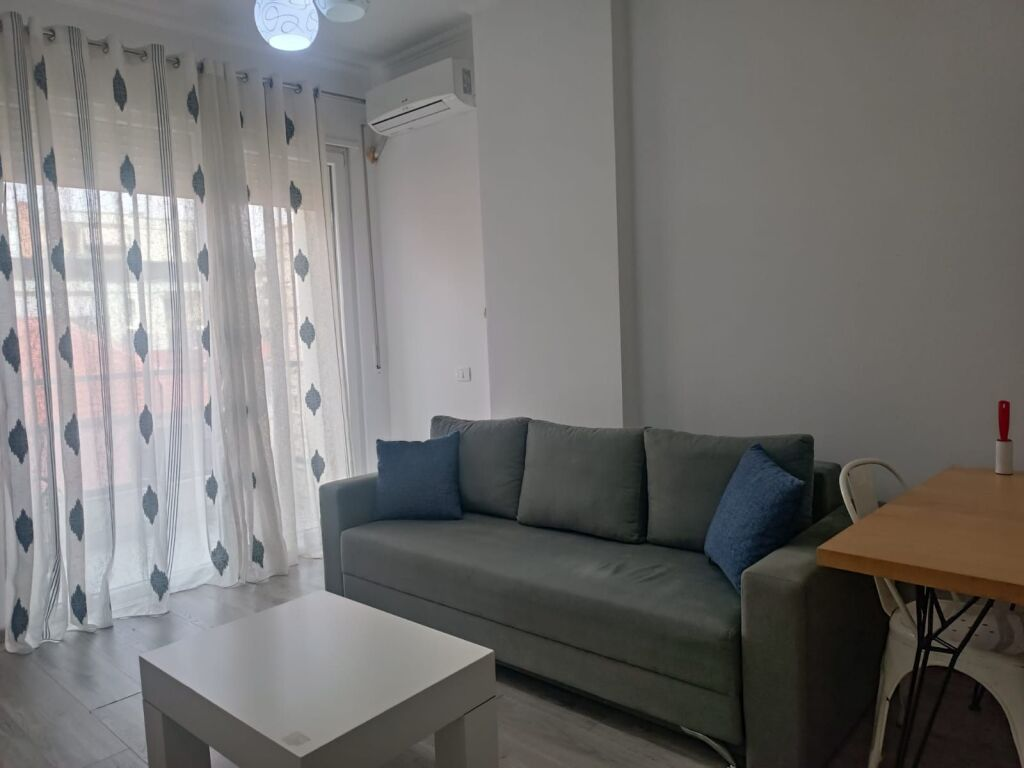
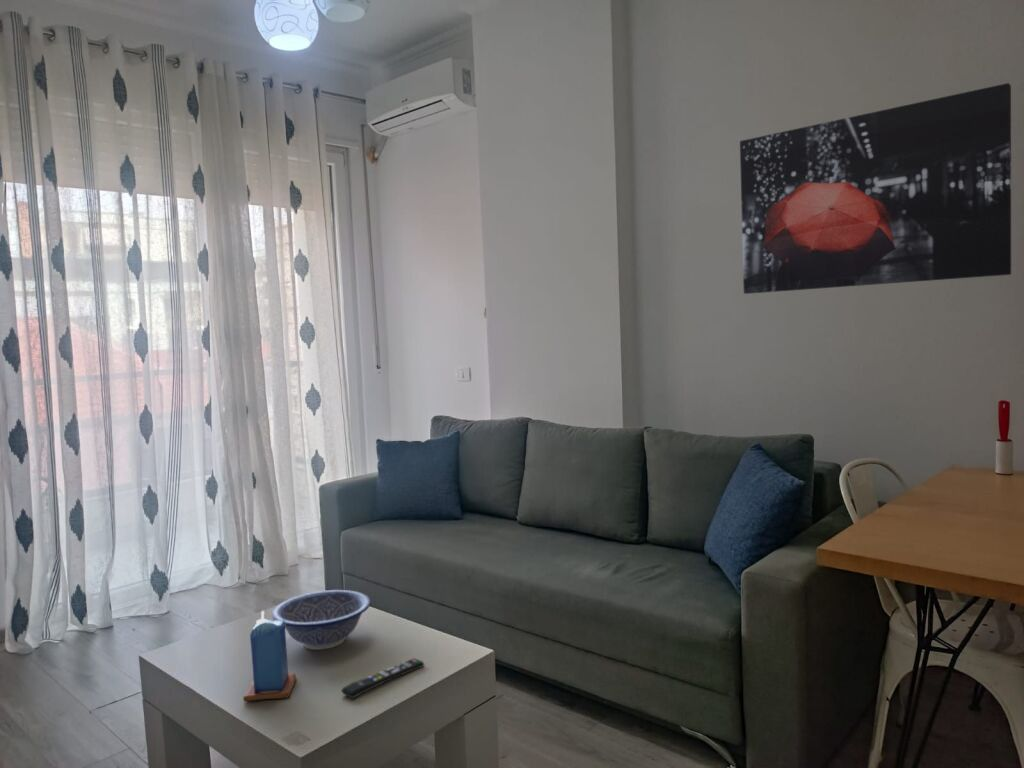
+ wall art (862, 201)
+ remote control (384, 676)
+ decorative bowl (323, 623)
+ candle (267, 652)
